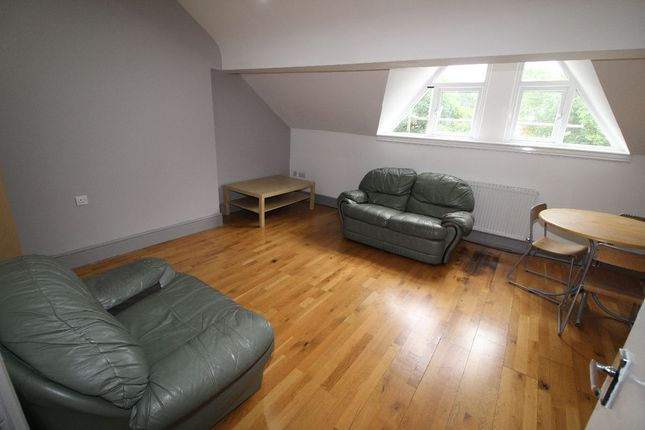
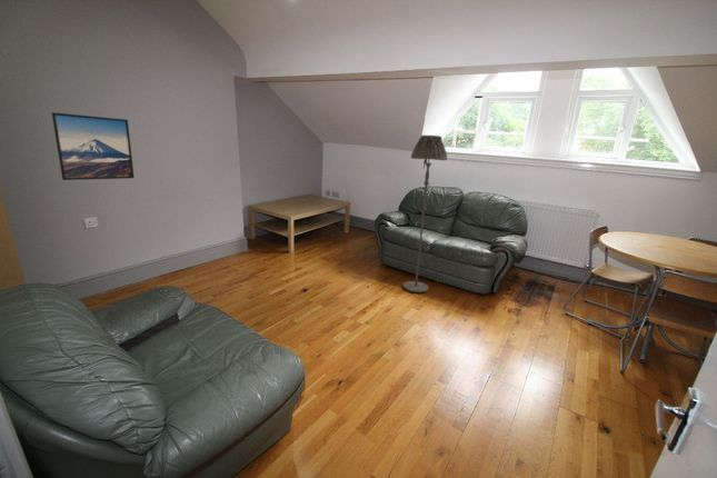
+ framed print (96, 148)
+ floor lamp (422, 216)
